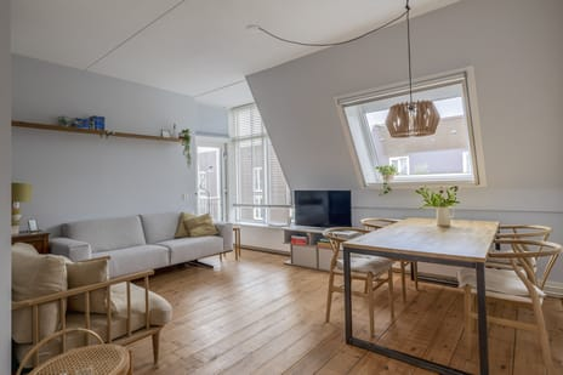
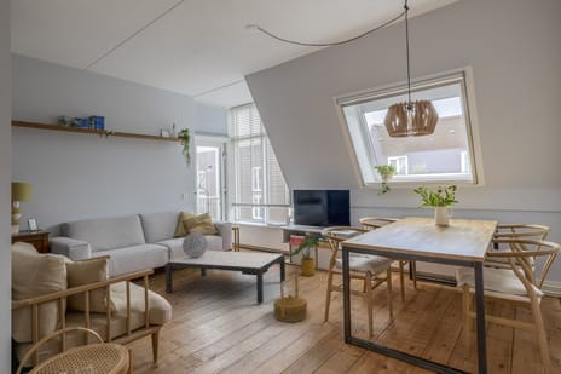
+ basket (290, 297)
+ decorative sphere (195, 244)
+ coffee table (227, 270)
+ house plant (307, 254)
